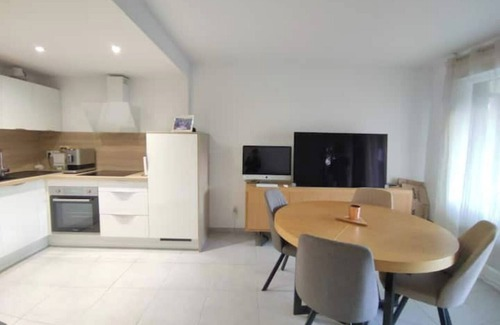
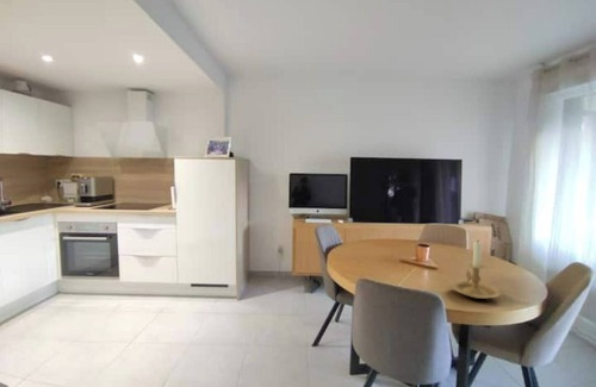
+ candle holder (476, 267)
